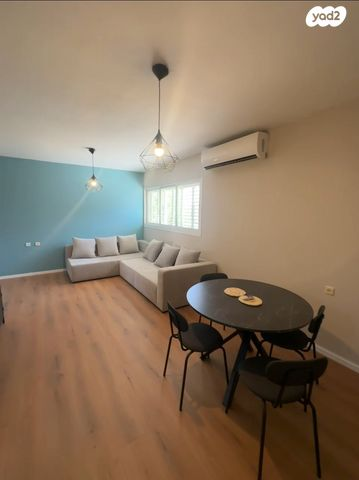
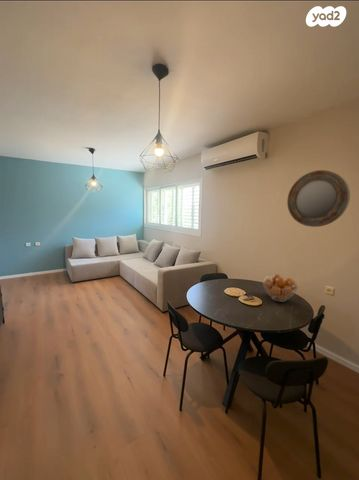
+ home mirror (315, 199)
+ fruit basket (279, 287)
